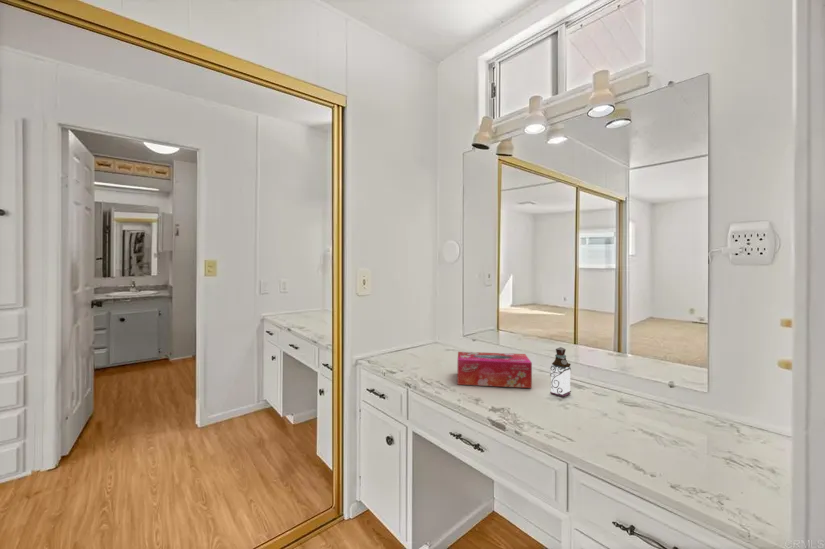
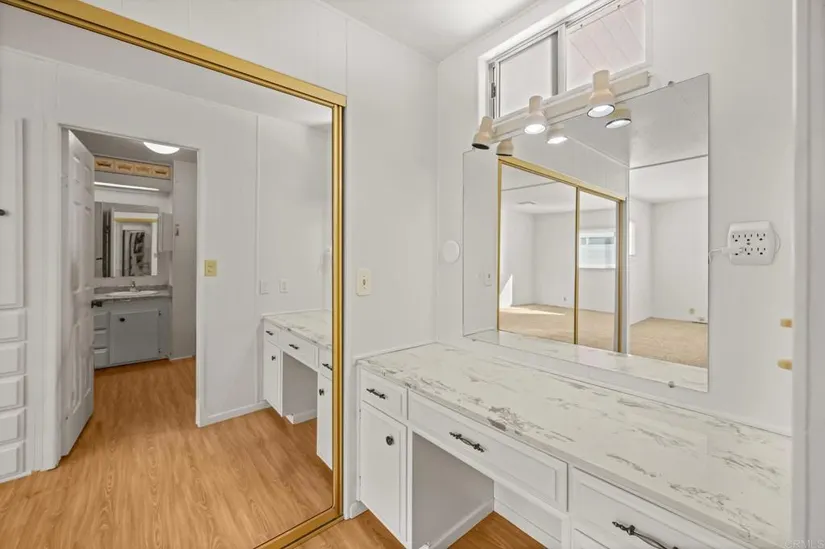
- perfume bottle (560, 370)
- tissue box (492, 368)
